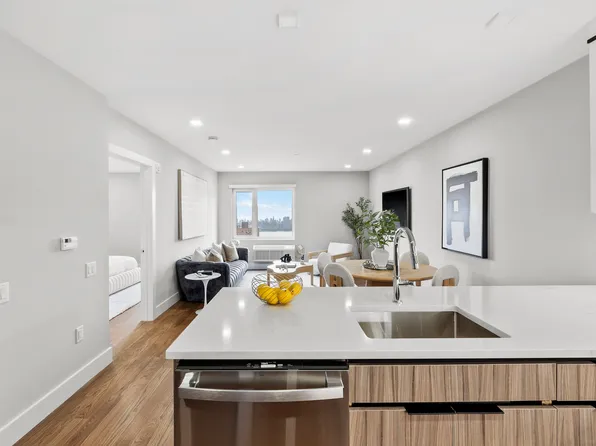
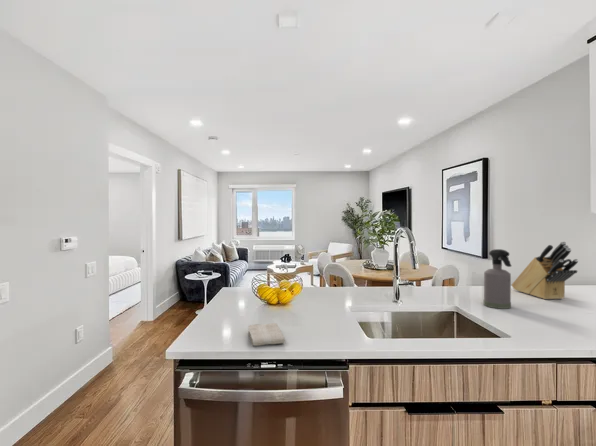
+ knife block (542, 268)
+ spray bottle (498, 277)
+ washcloth (265, 333)
